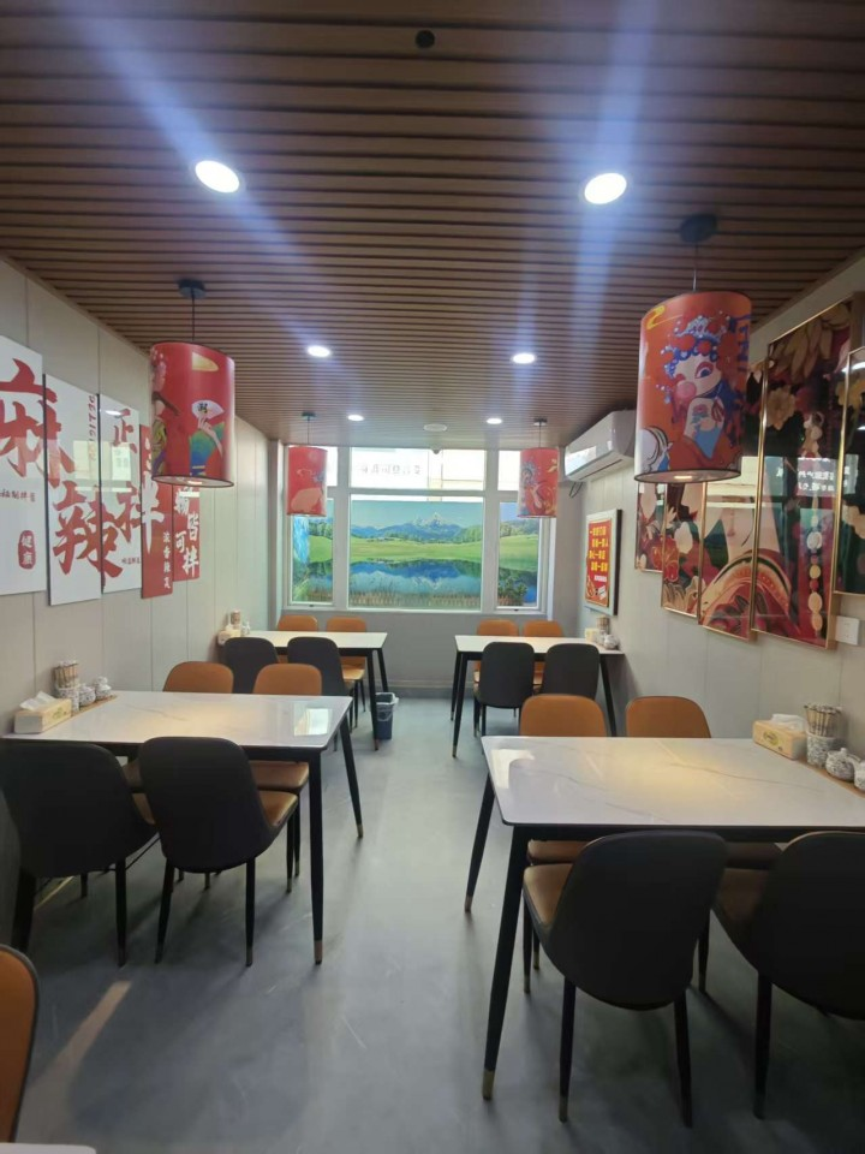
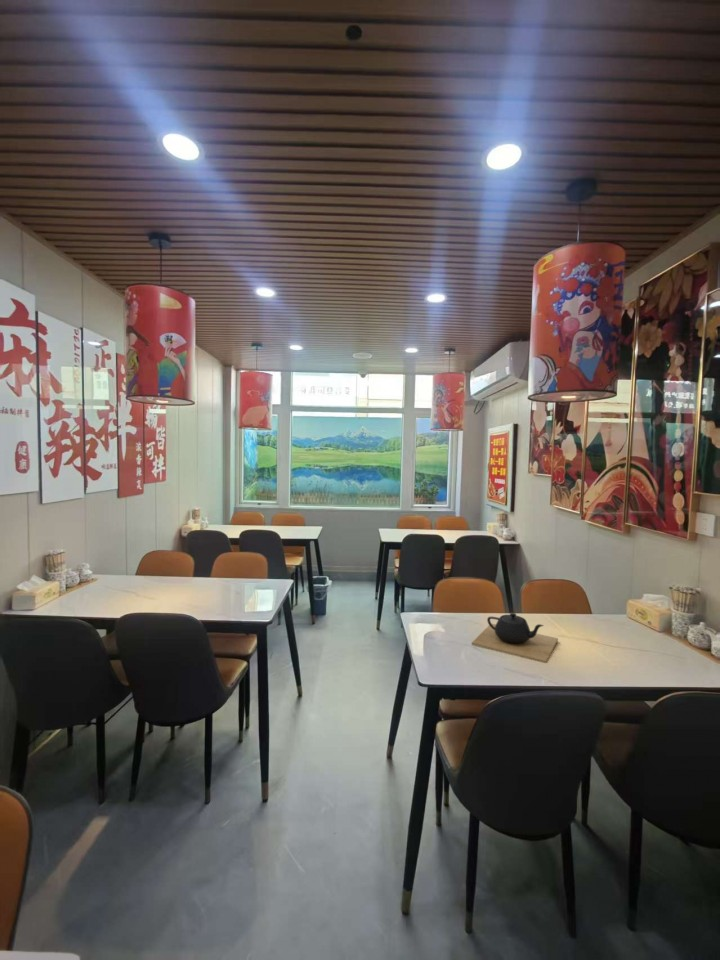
+ teapot (515, 628)
